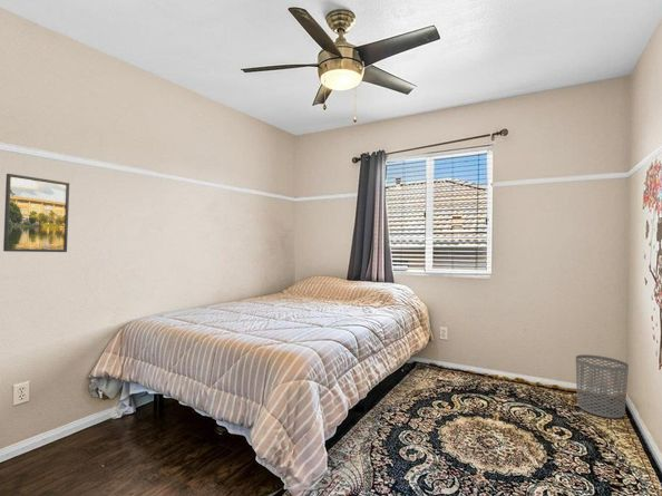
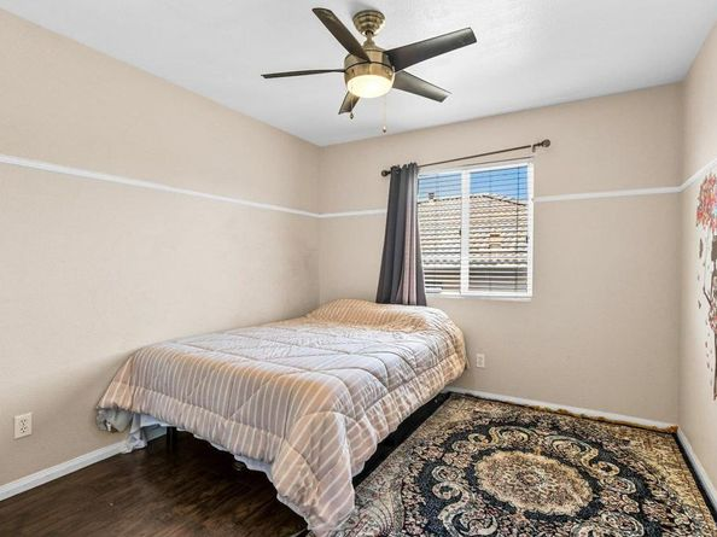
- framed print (38, 215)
- waste bin (601, 385)
